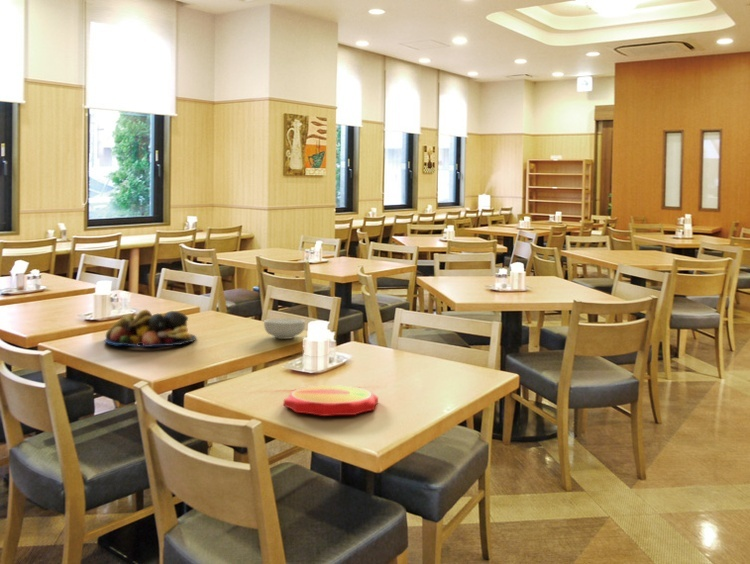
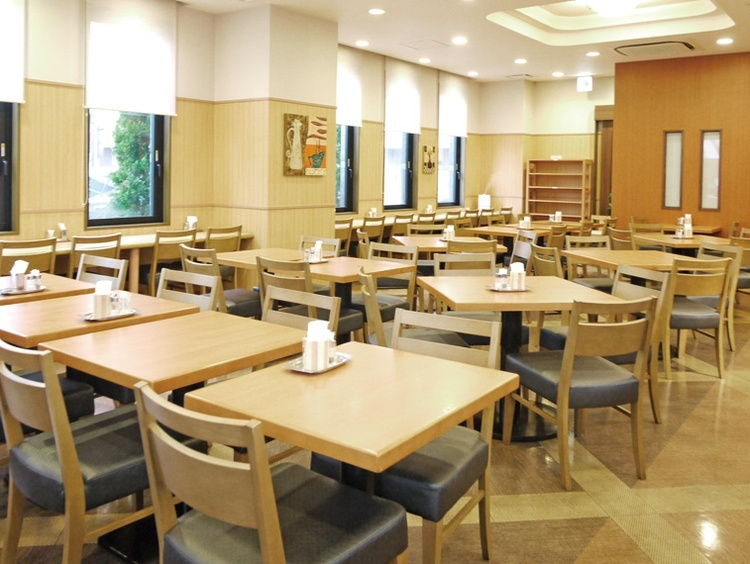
- plate (331, 397)
- cereal bowl (284, 328)
- fruit bowl (150, 324)
